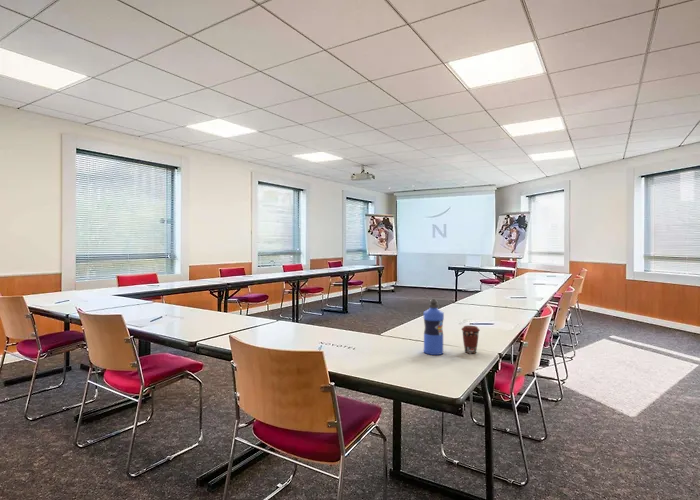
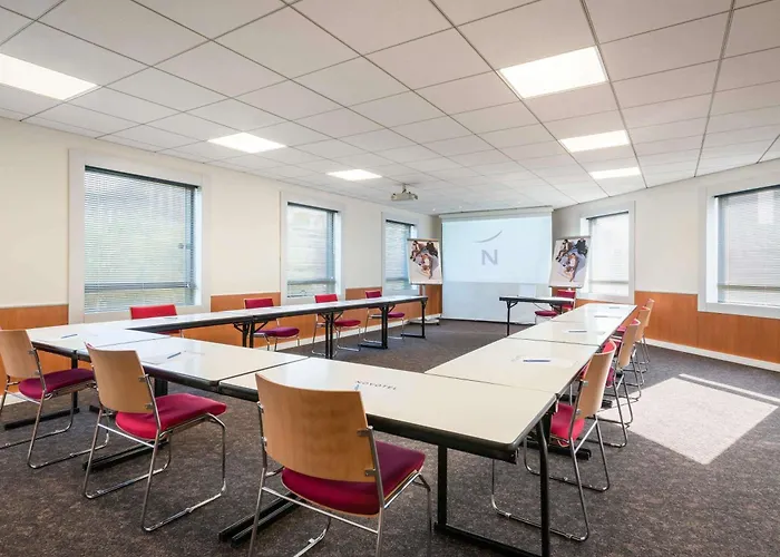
- coffee cup (470, 339)
- water bottle (433, 325)
